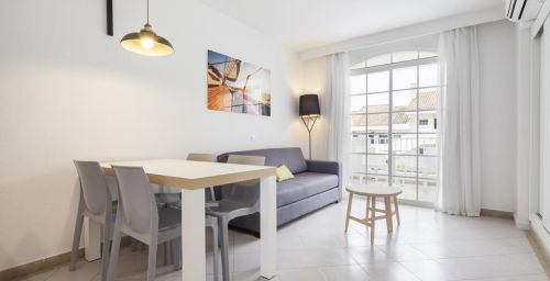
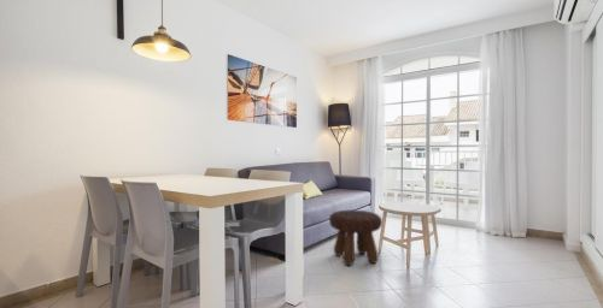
+ footstool (353, 236)
